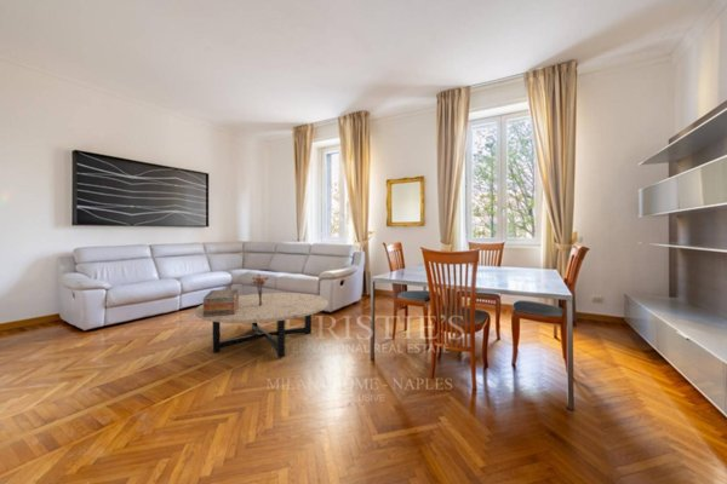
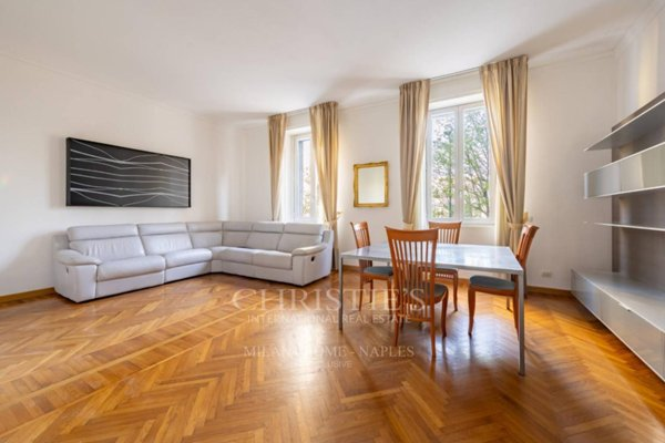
- bouquet (259, 289)
- coffee table (265, 321)
- decorative box (222, 301)
